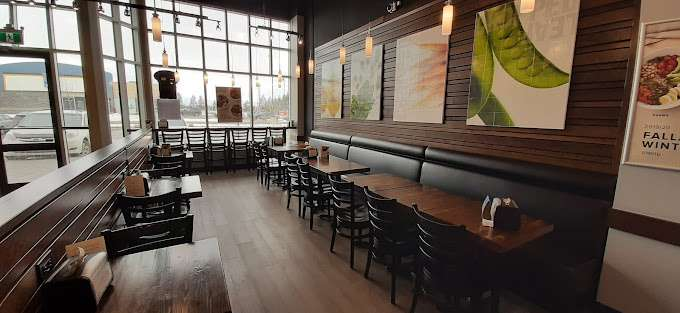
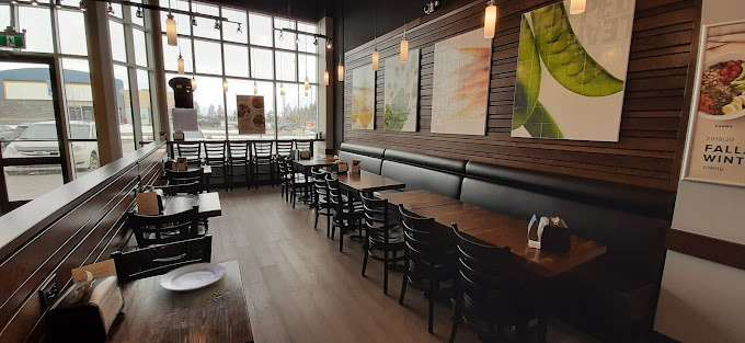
+ plate (194, 277)
